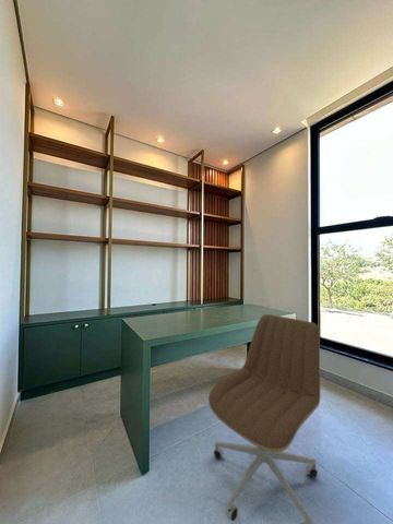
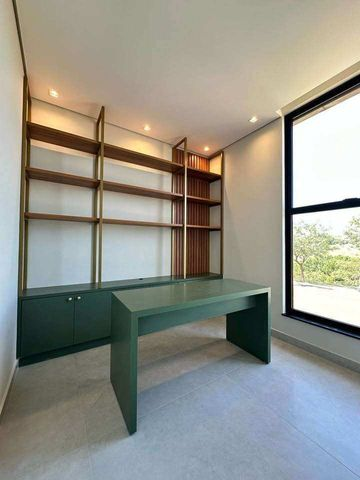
- office chair (265, 401)
